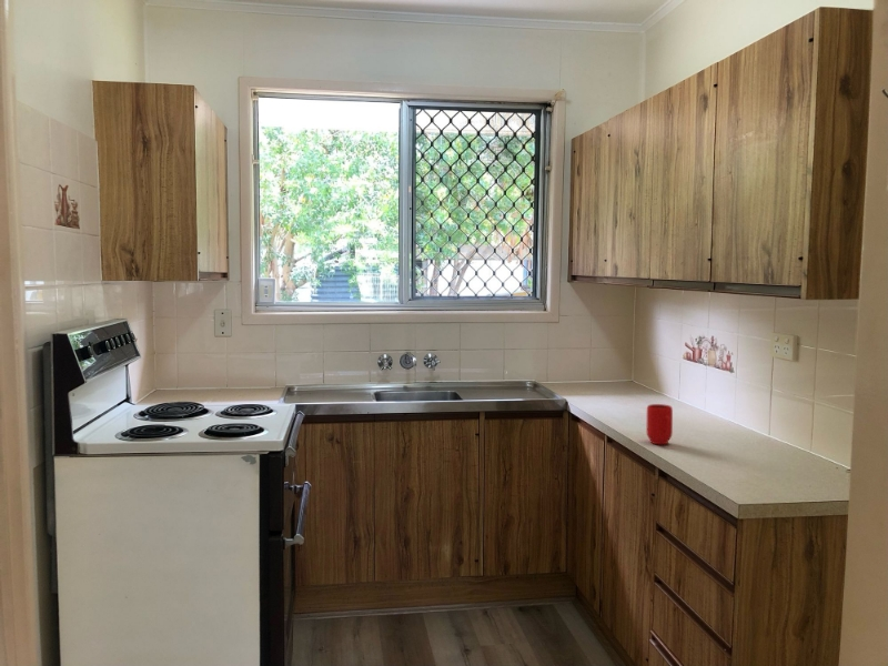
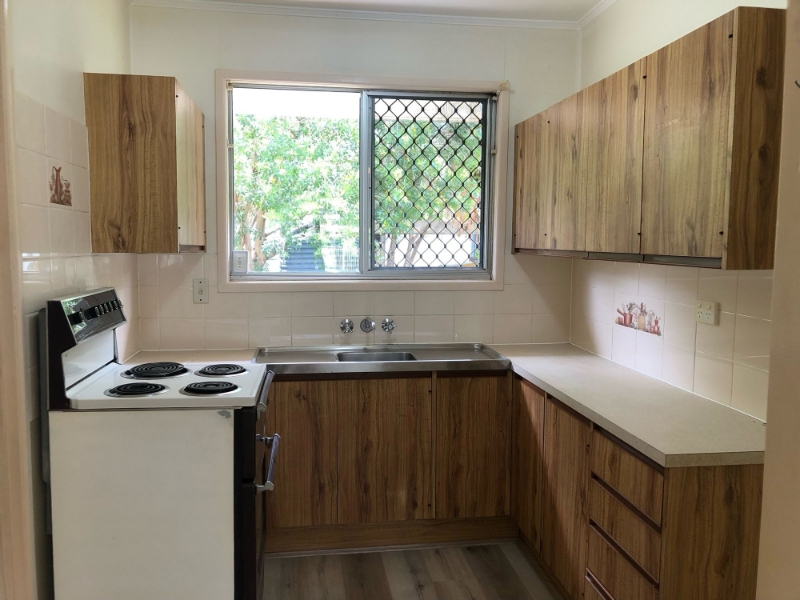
- mug (662, 425)
